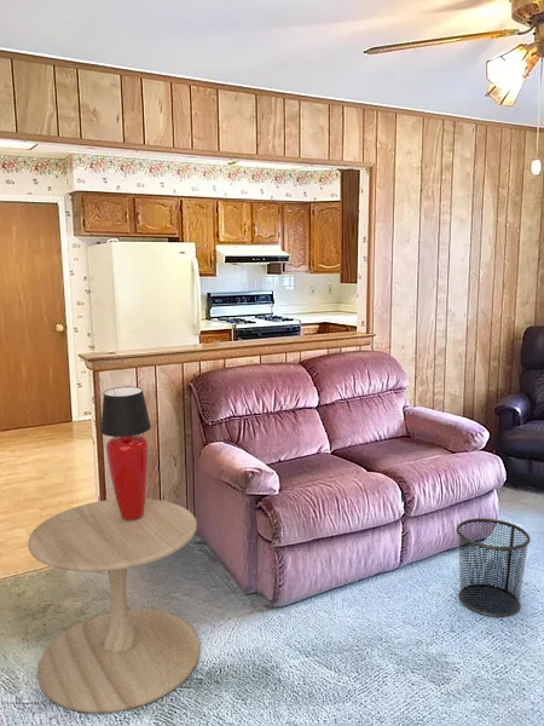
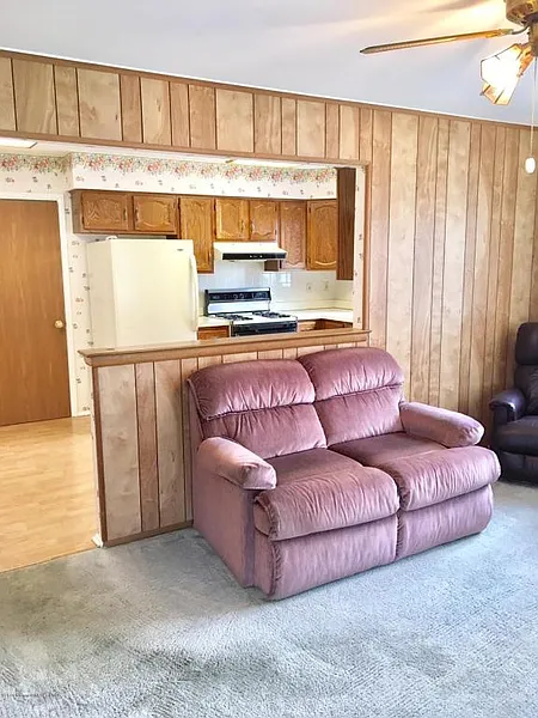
- waste bin (491, 566)
- side table (117, 593)
- table lamp (129, 450)
